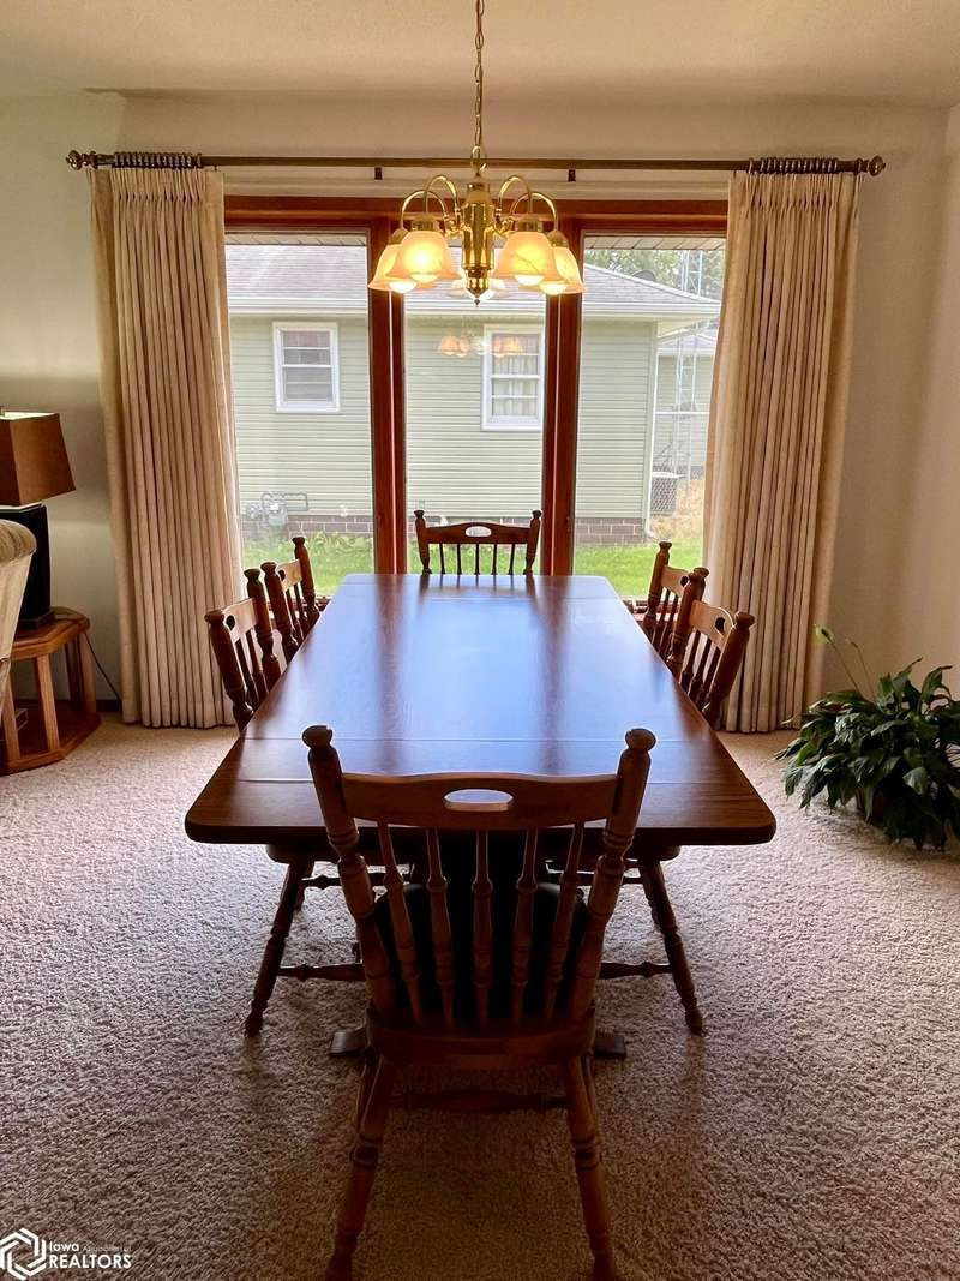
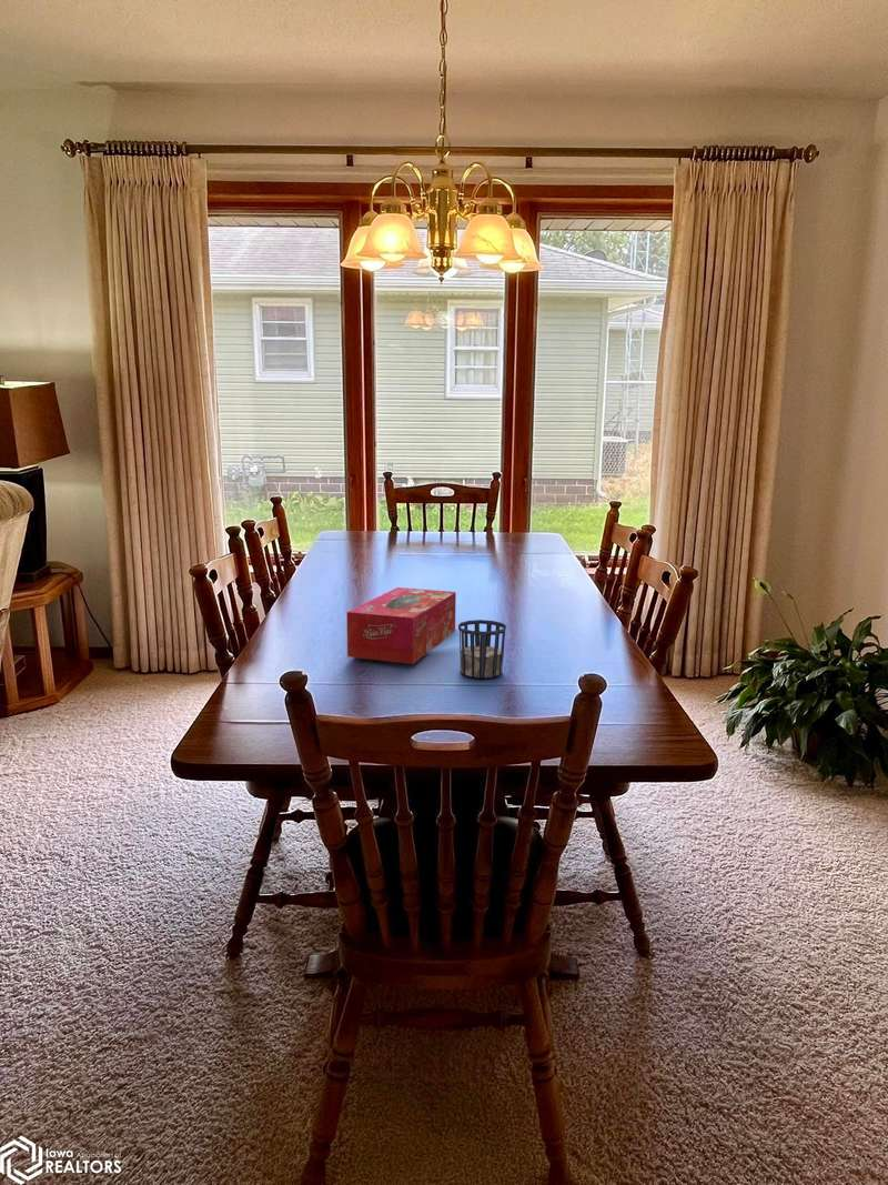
+ tissue box (404, 622)
+ cup (481, 649)
